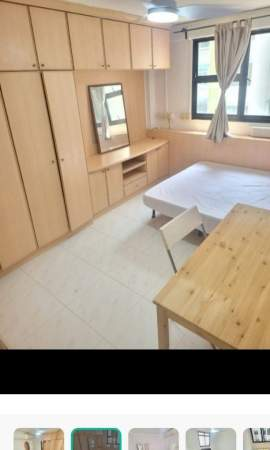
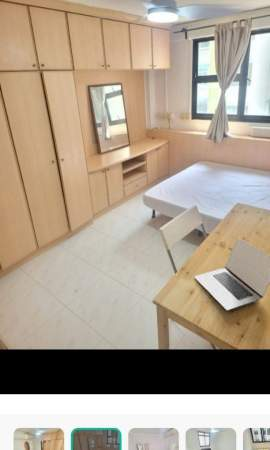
+ laptop (233, 270)
